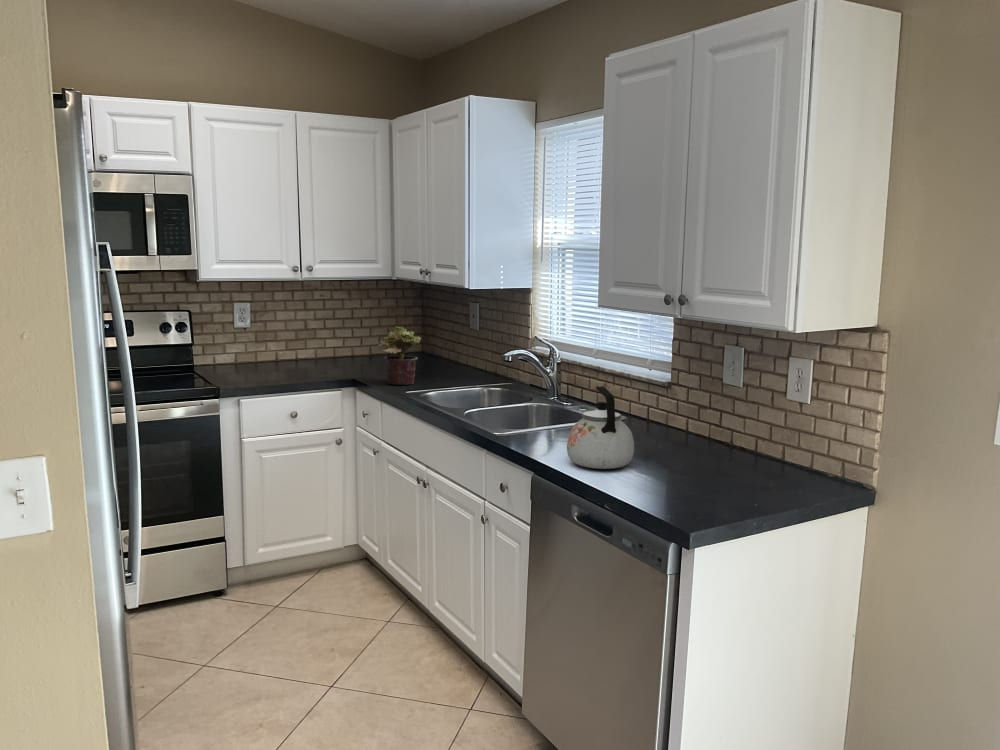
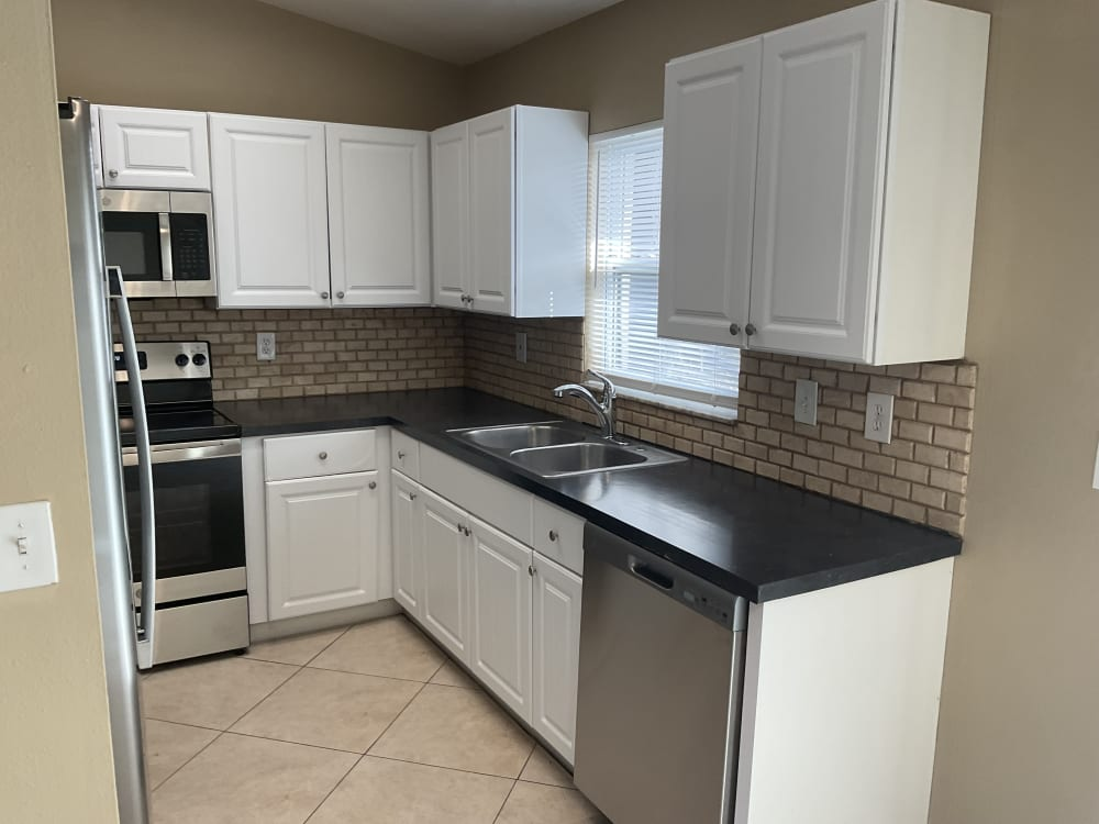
- potted plant (399, 354)
- kettle (600, 426)
